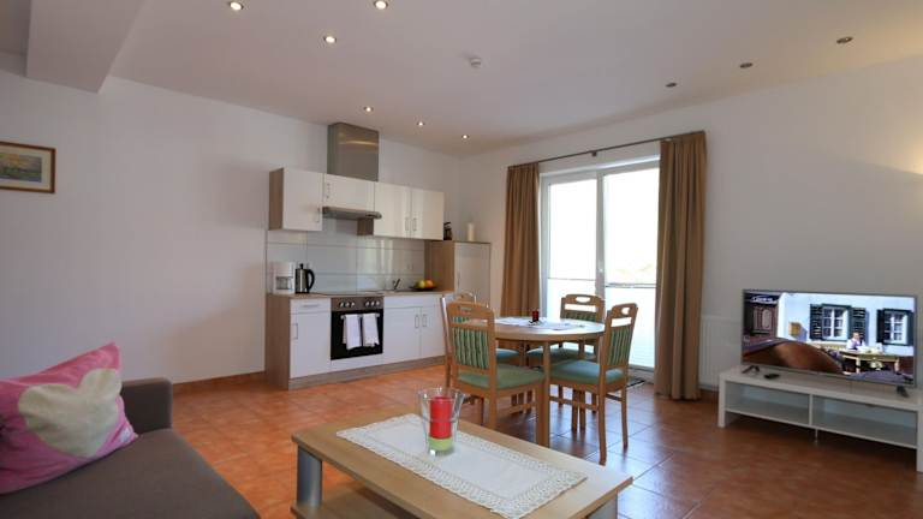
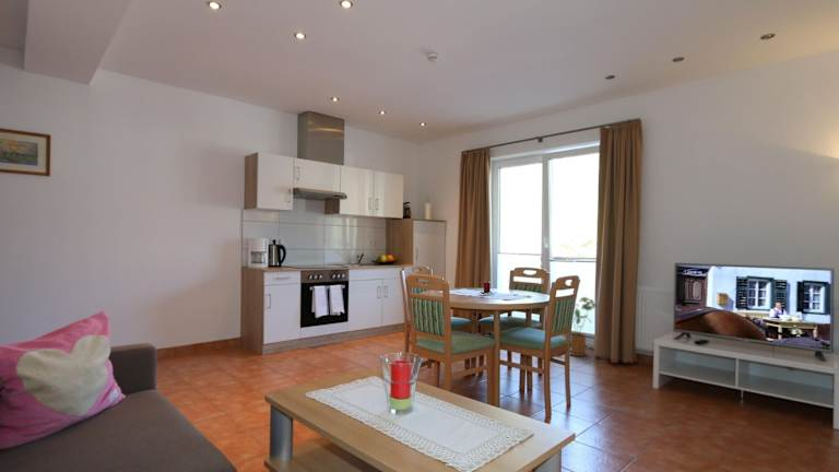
+ house plant (577, 326)
